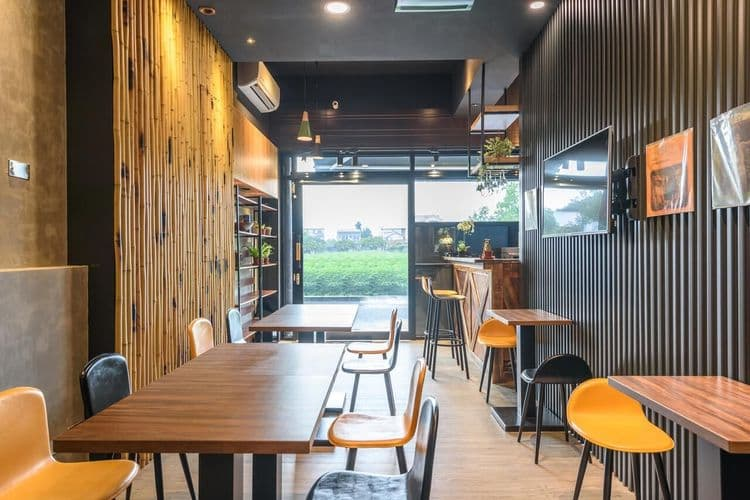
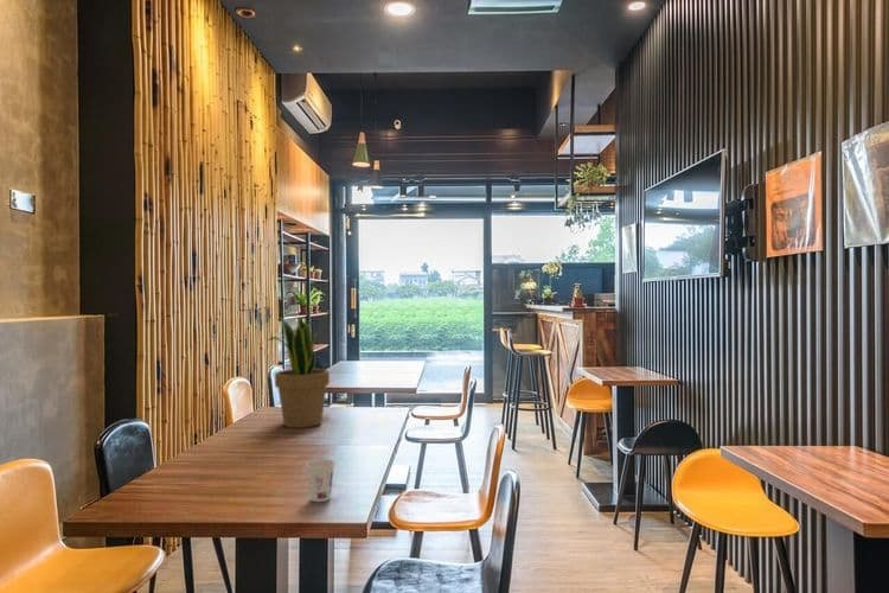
+ cup (320, 480)
+ potted plant (298, 370)
